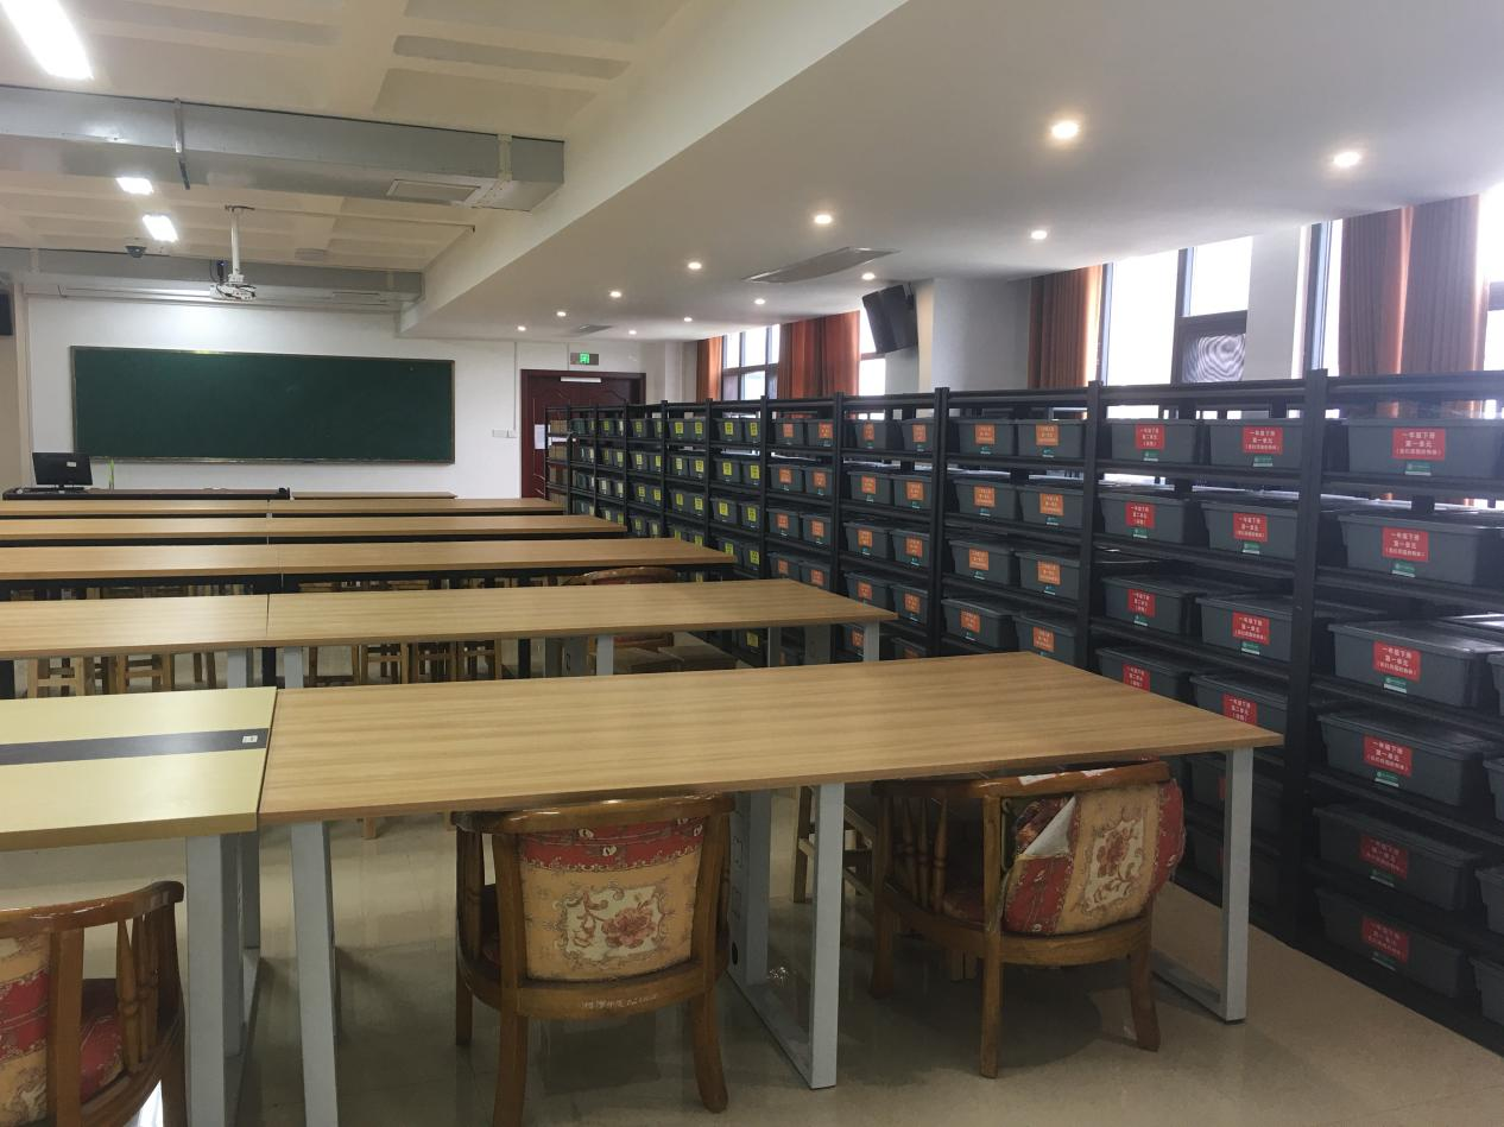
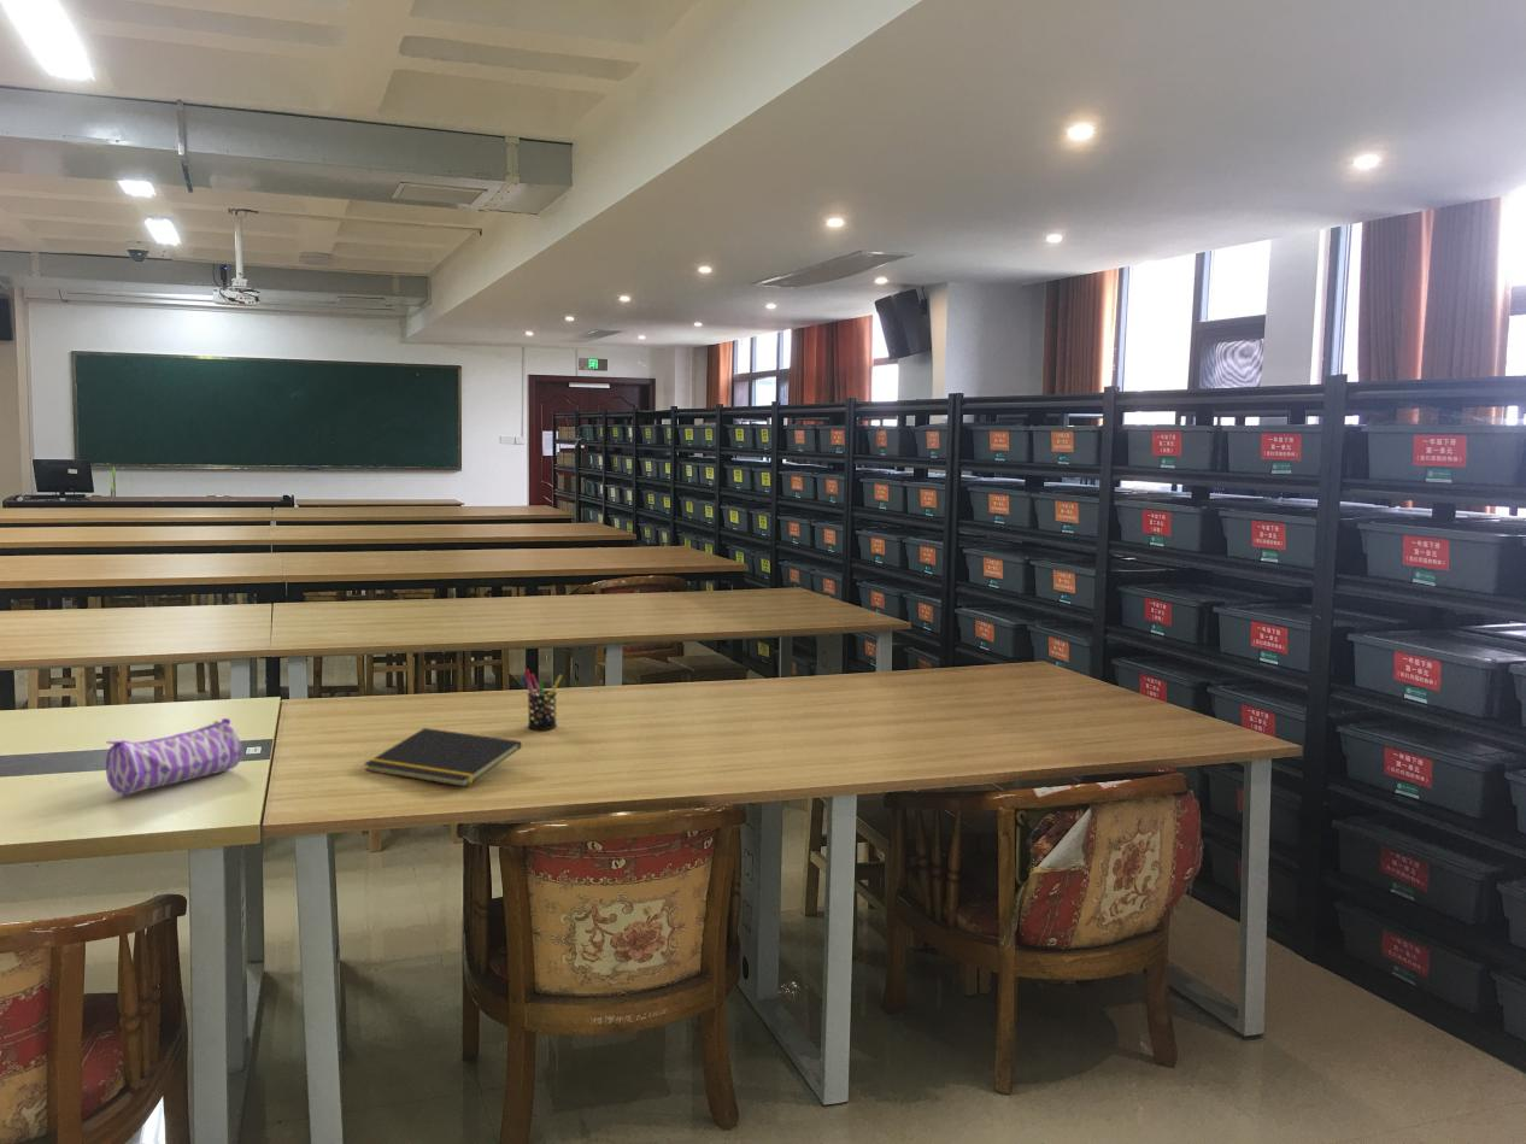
+ pen holder (540, 698)
+ pencil case (176, 755)
+ notepad (444, 755)
